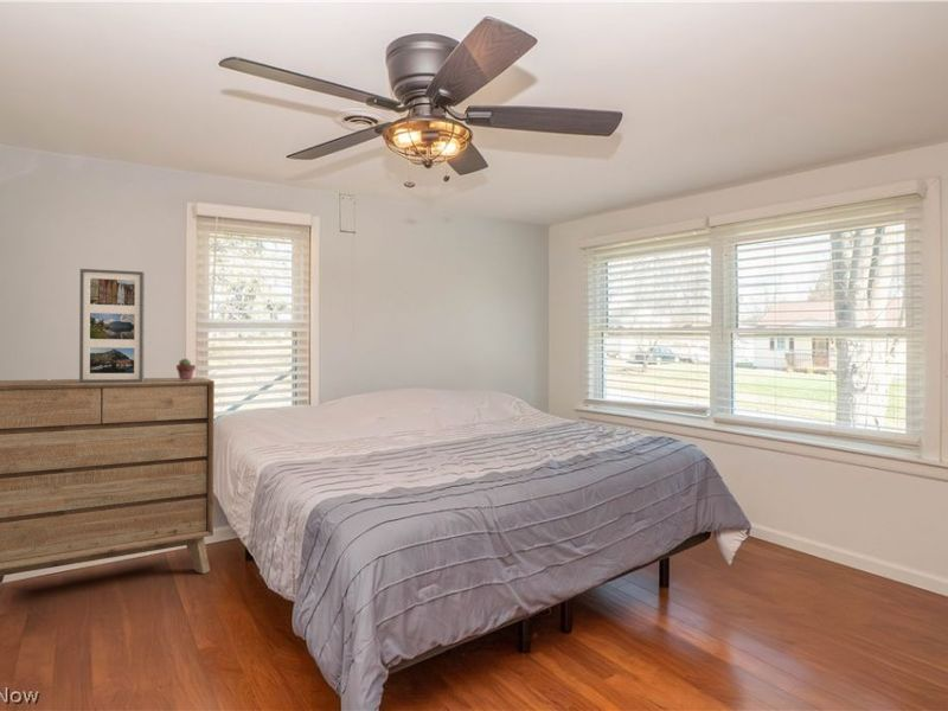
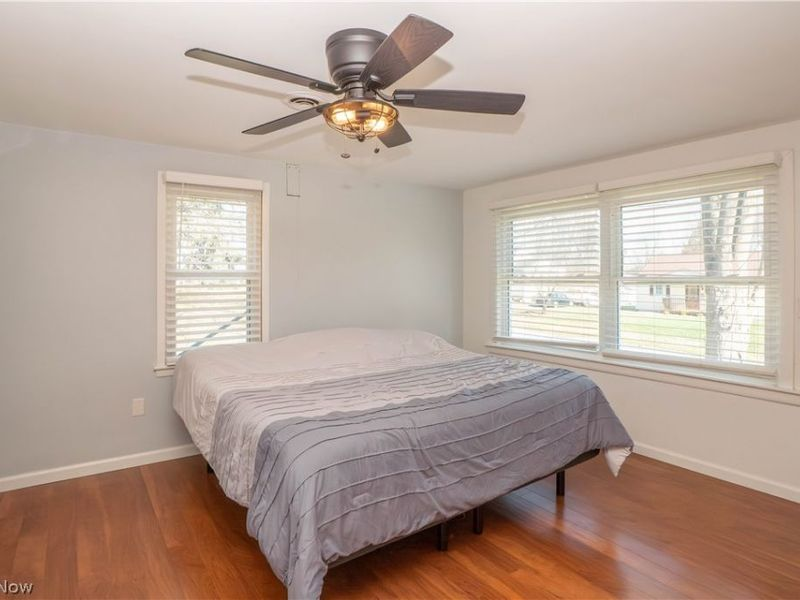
- photo frame (113, 326)
- potted succulent (185, 369)
- dresser (102, 479)
